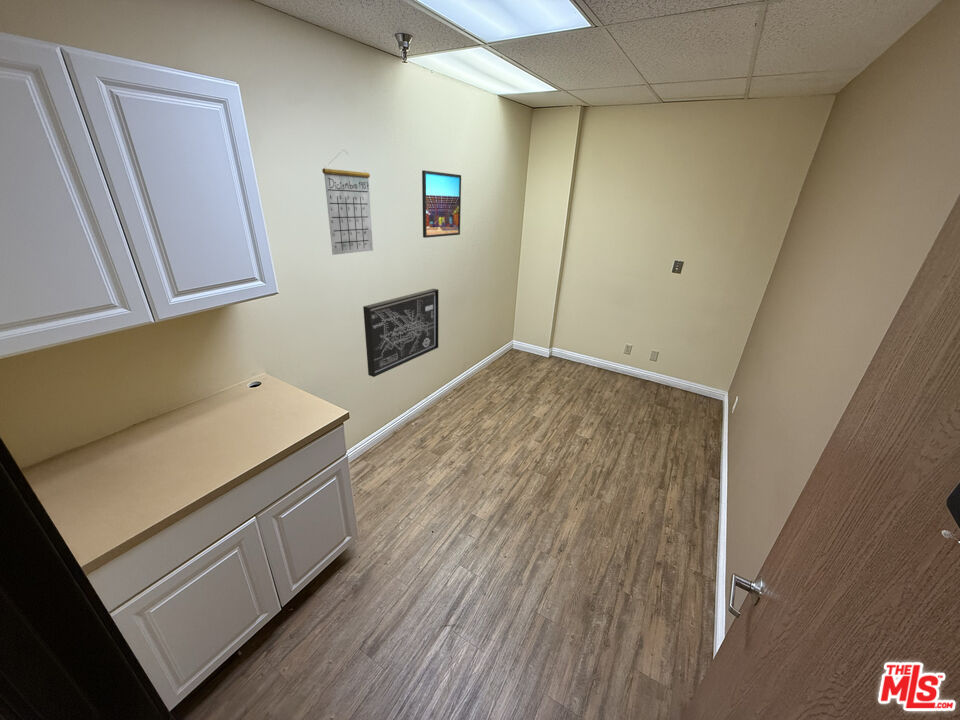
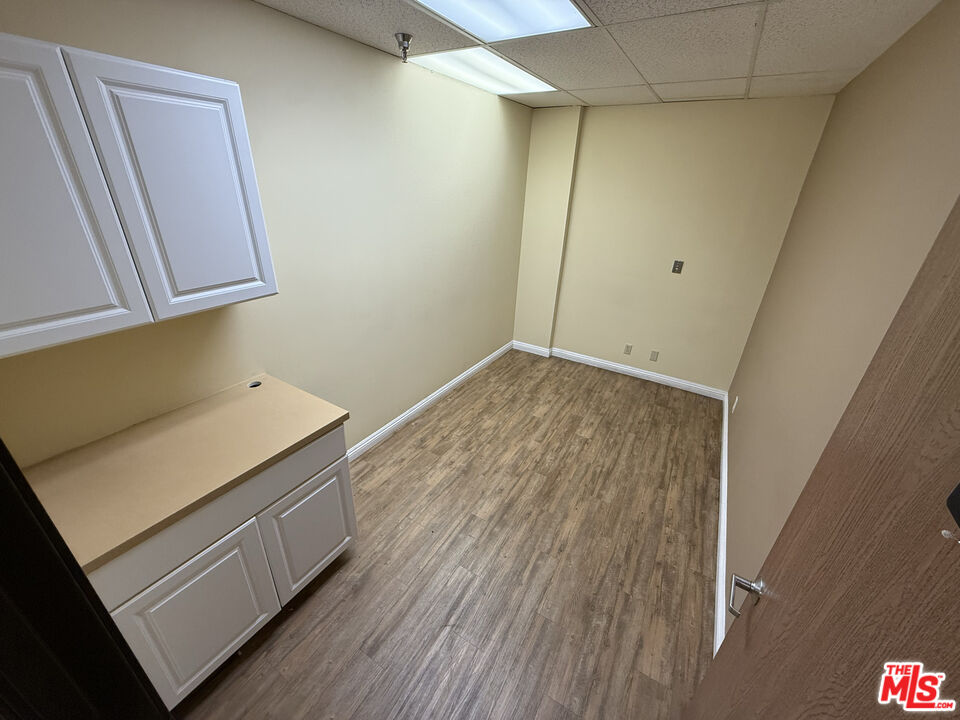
- calendar (349, 203)
- wall art (405, 329)
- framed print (442, 205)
